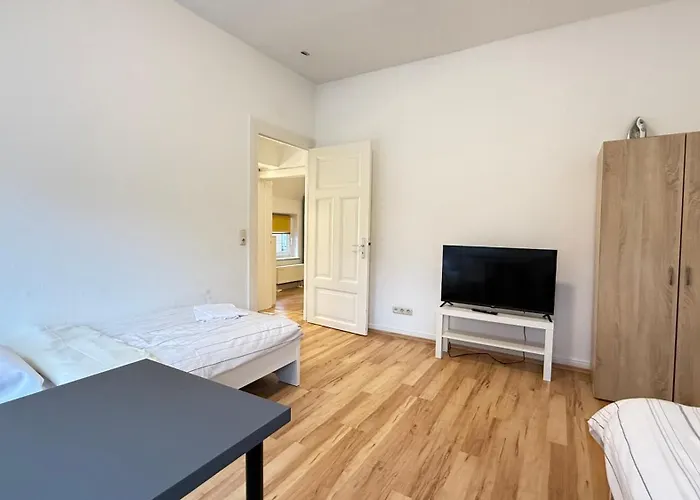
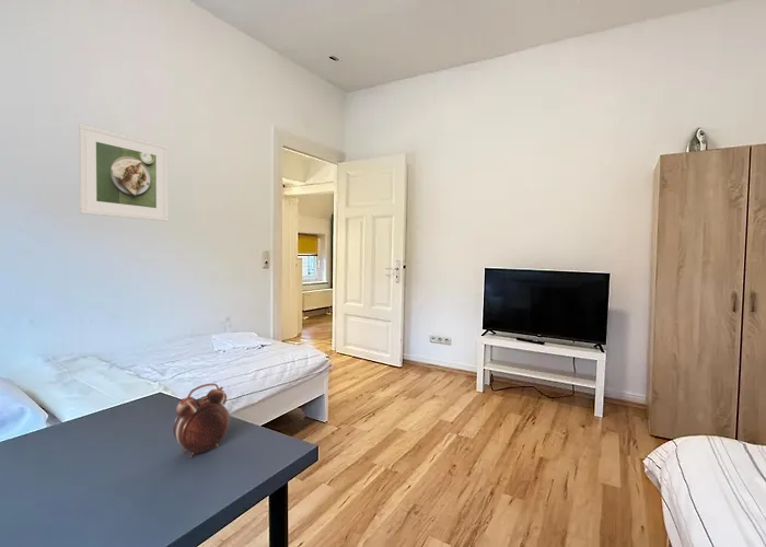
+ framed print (127, 176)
+ alarm clock (201, 417)
